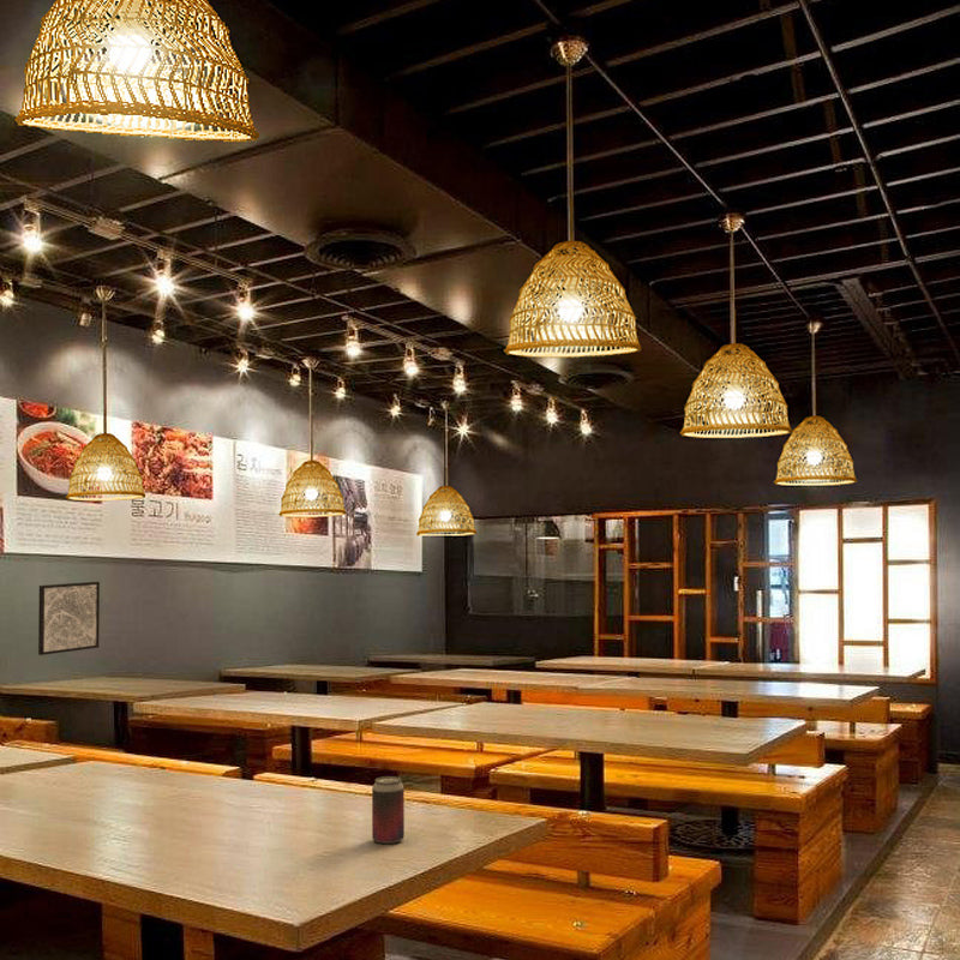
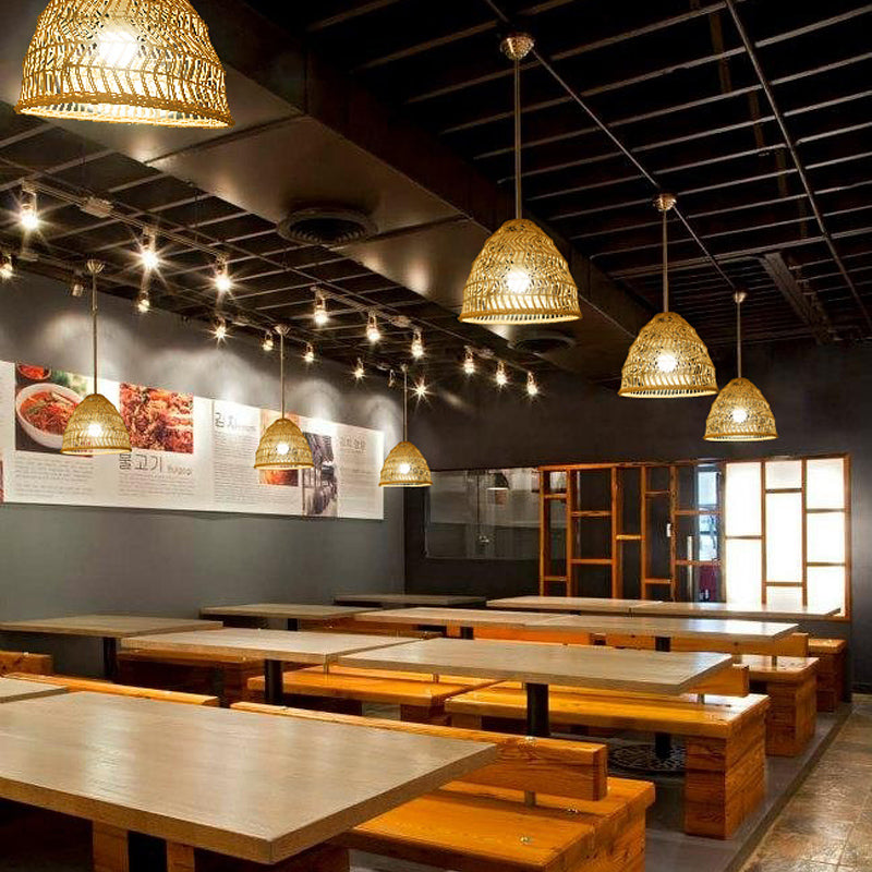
- wall art (70, 617)
- beverage can (388, 809)
